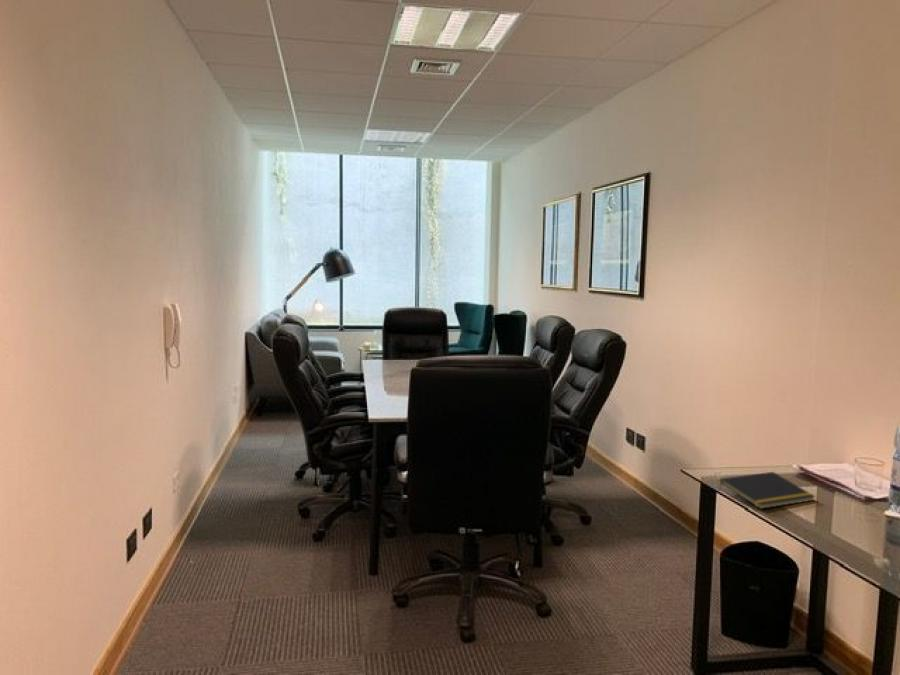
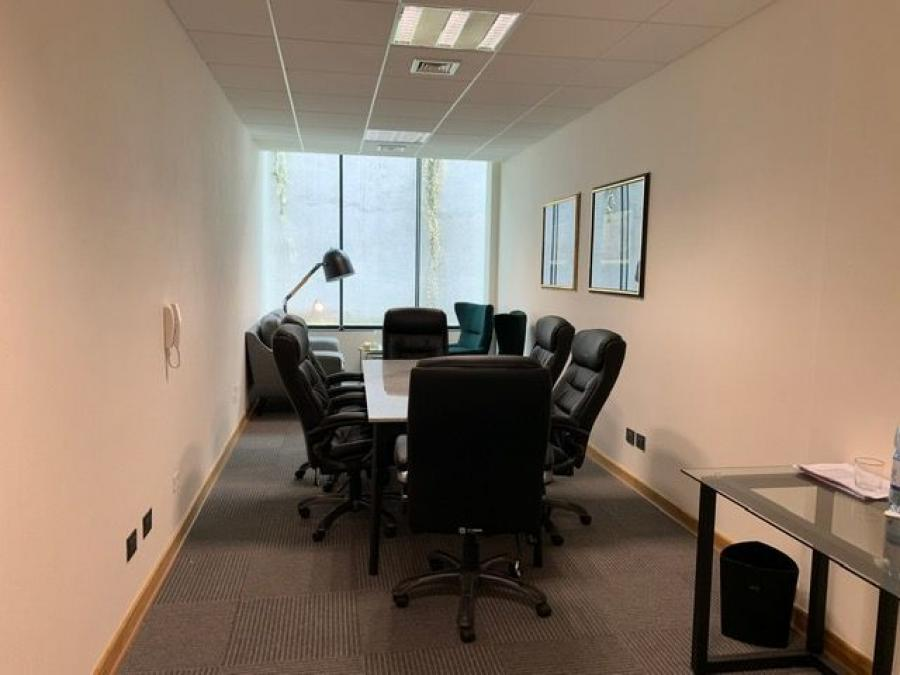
- notepad (767, 489)
